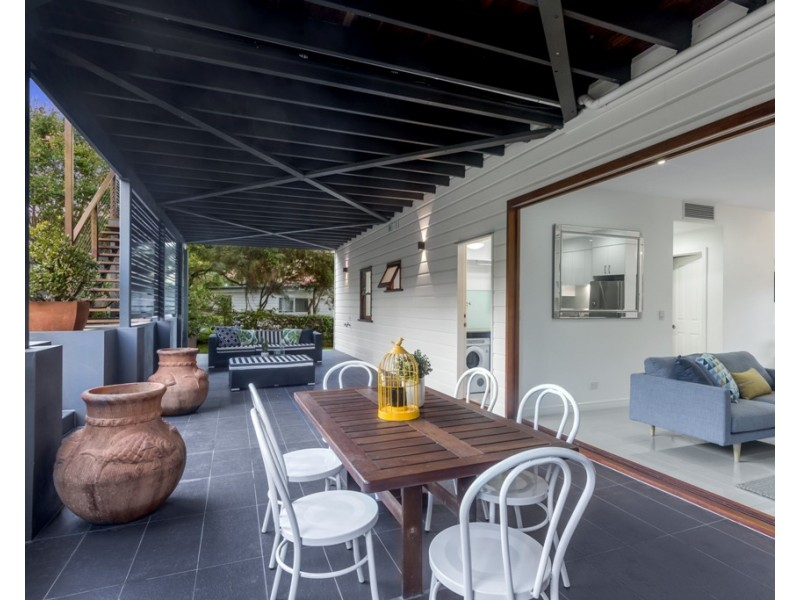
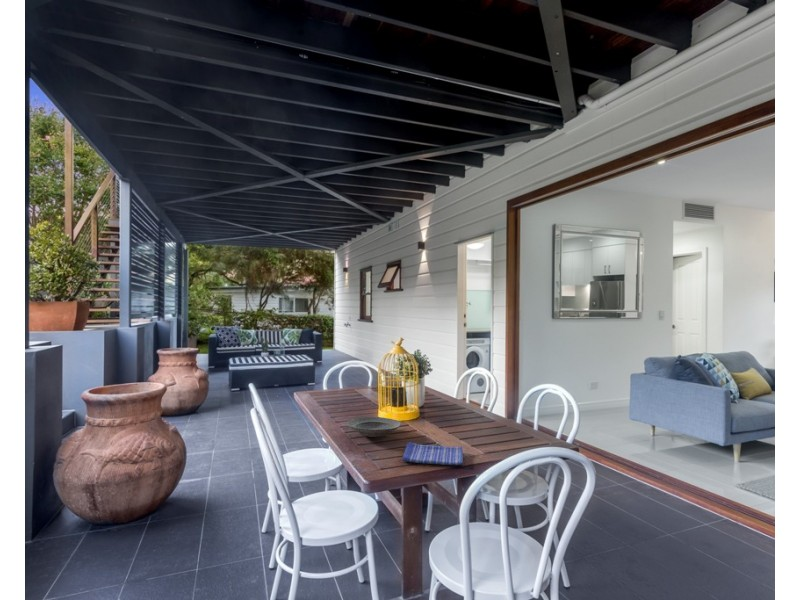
+ plate (374, 427)
+ dish towel (433, 453)
